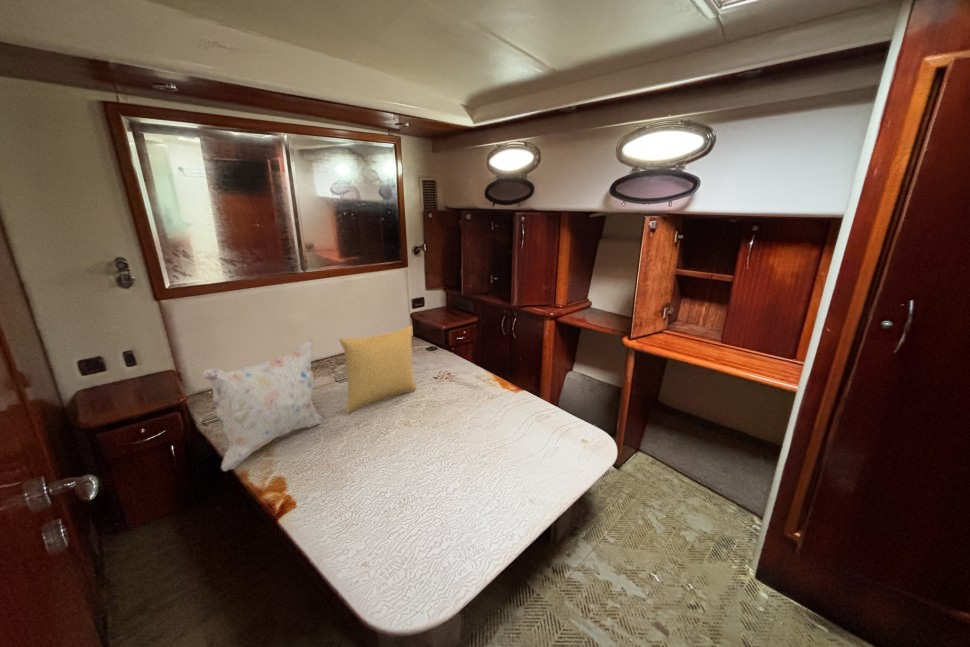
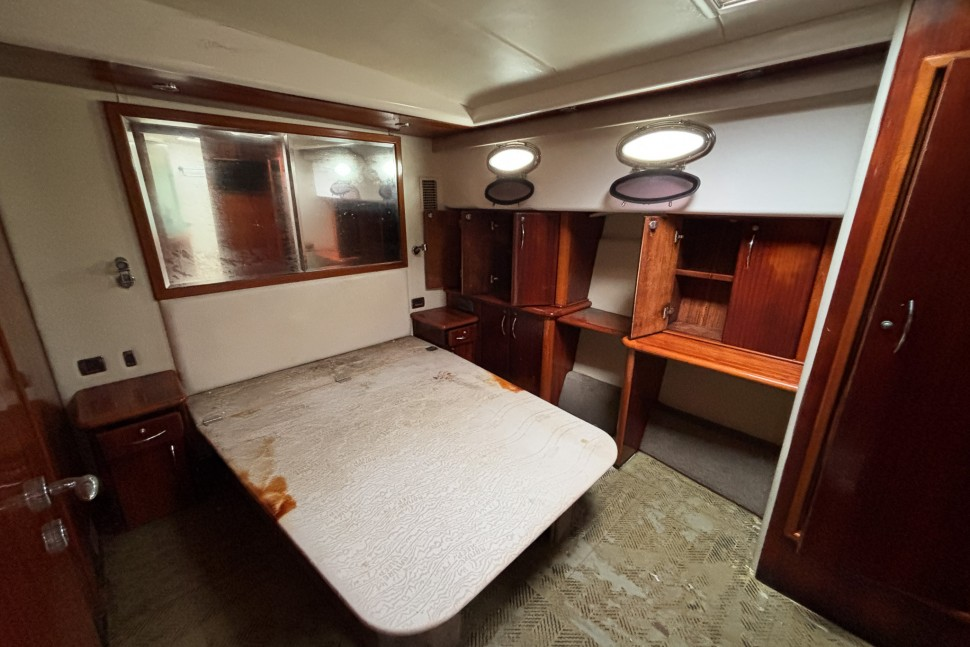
- decorative pillow (271, 401)
- pillow (380, 367)
